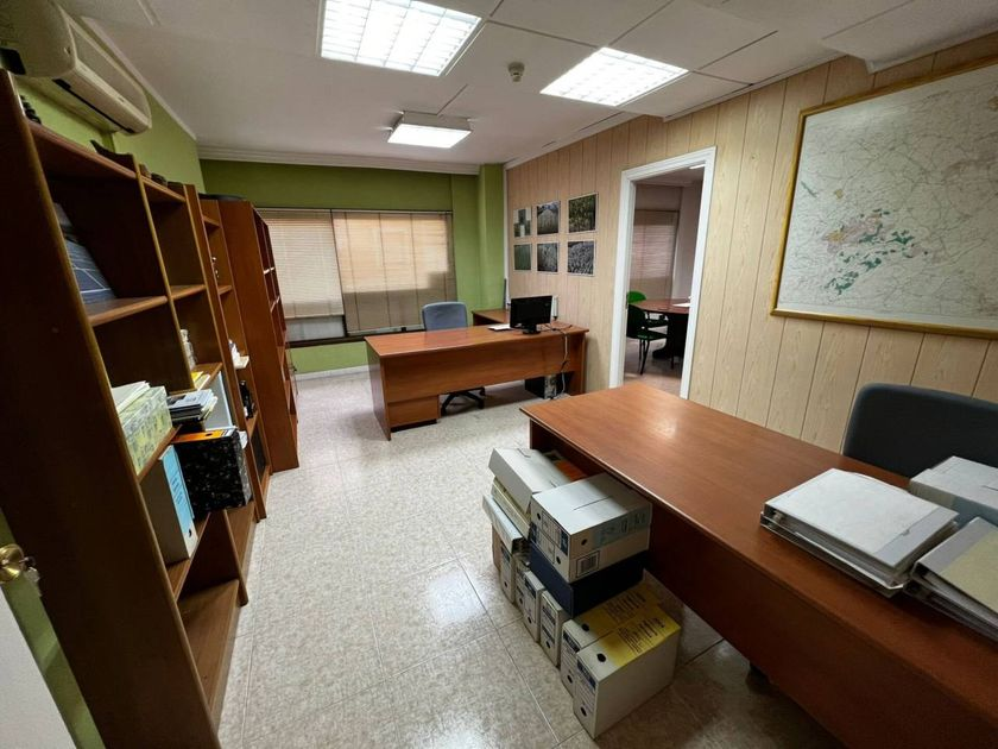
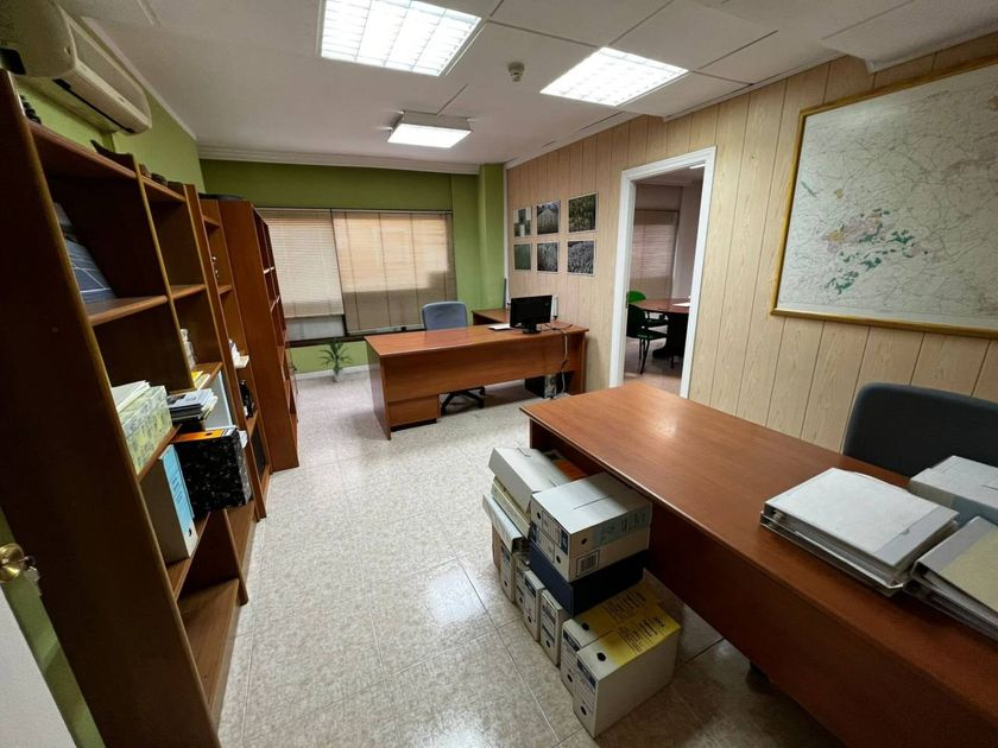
+ indoor plant (335, 359)
